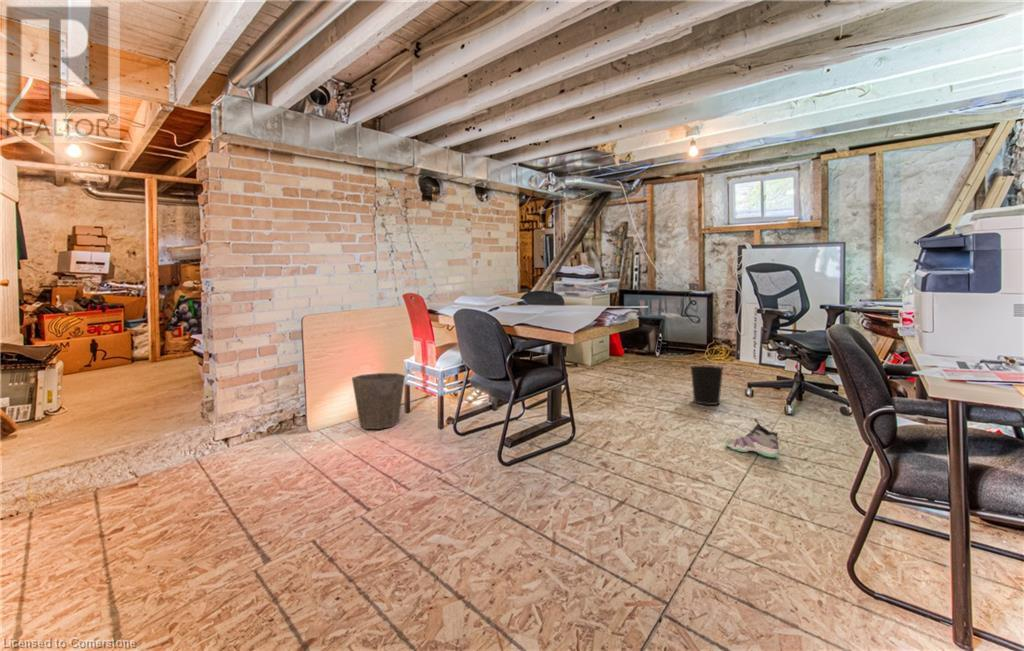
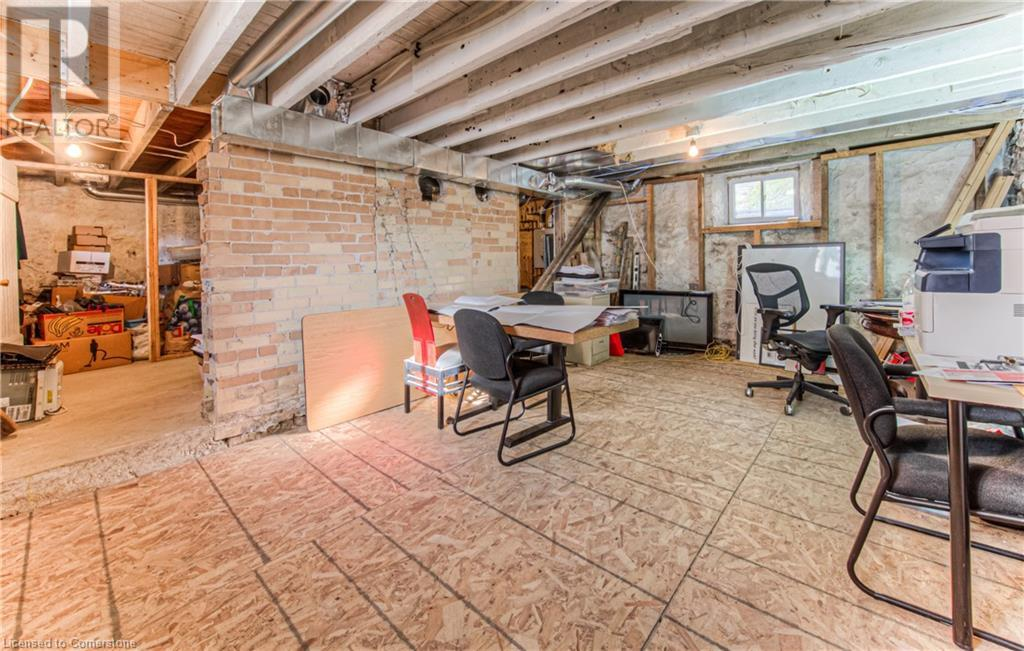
- waste bin (379, 400)
- sneaker (751, 435)
- wastebasket (706, 384)
